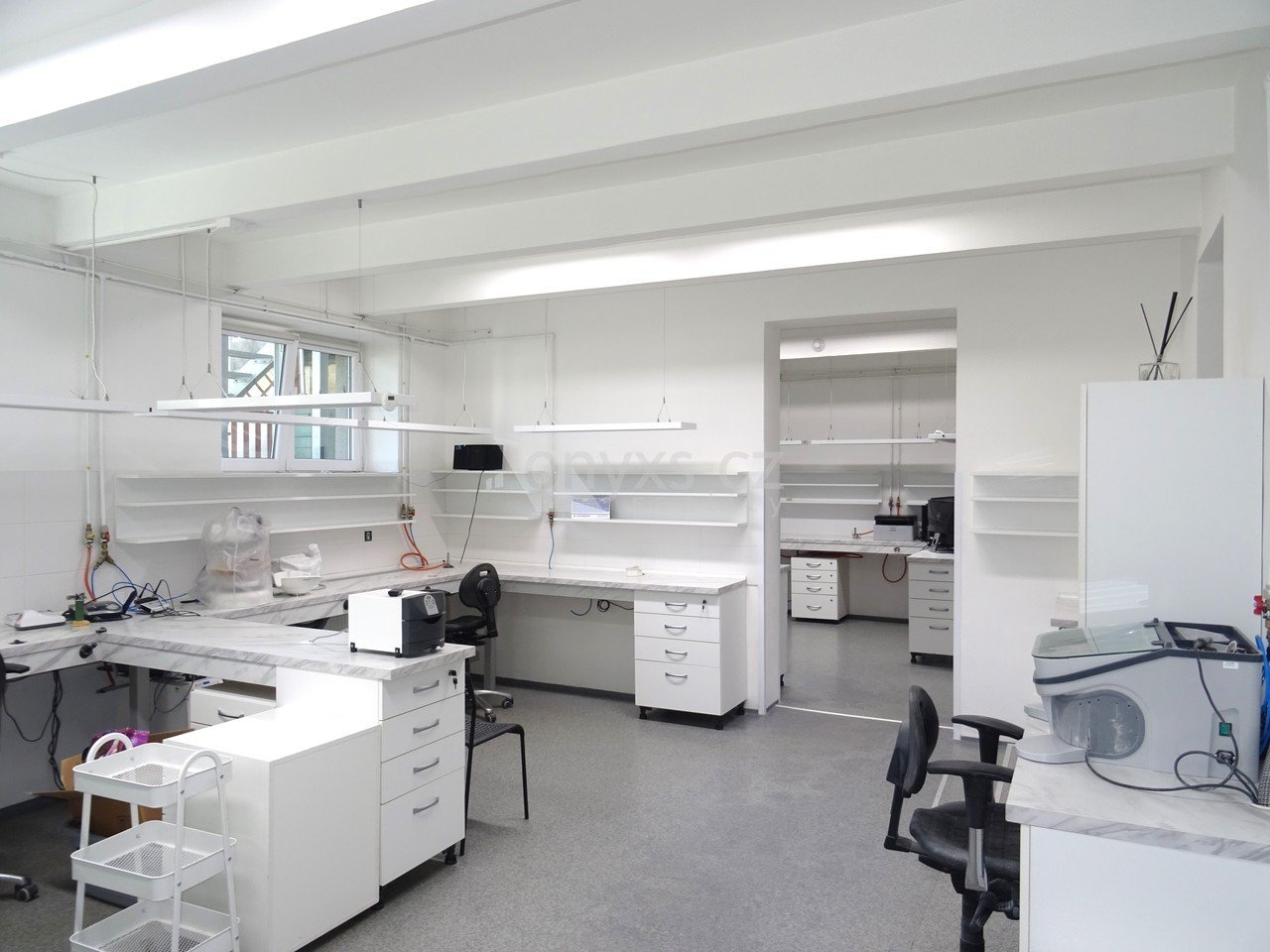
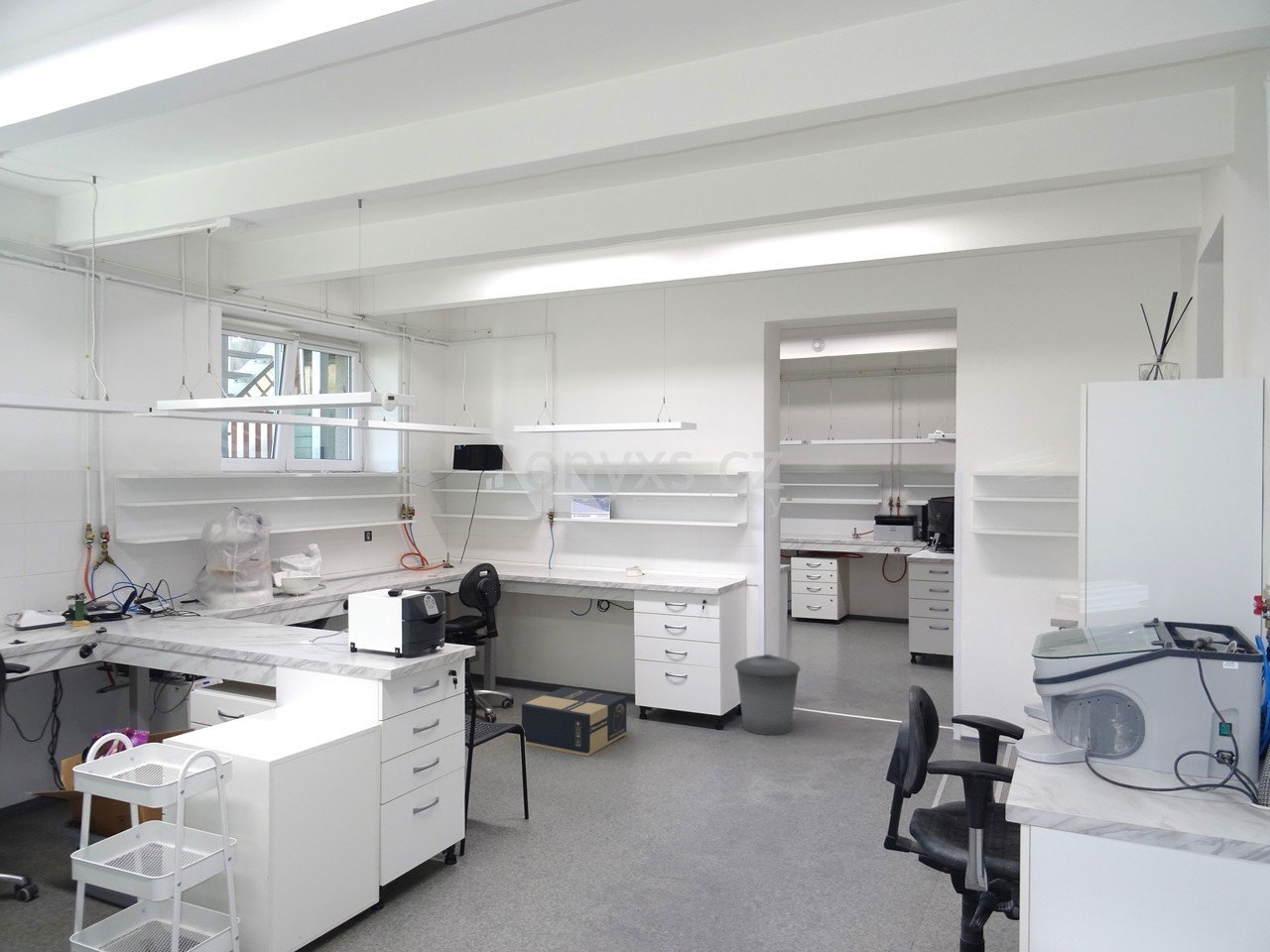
+ trash can (767, 691)
+ cardboard box (574, 719)
